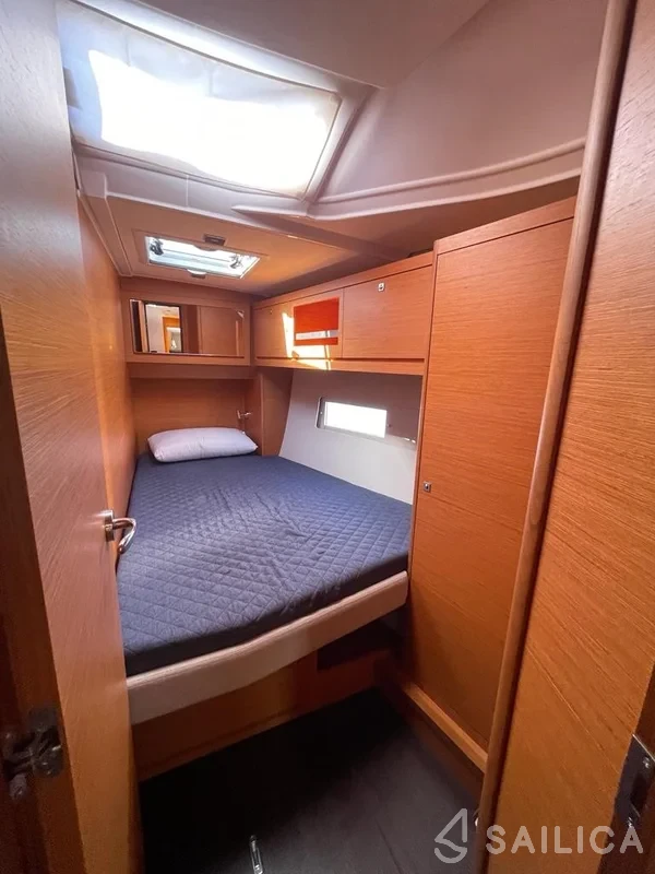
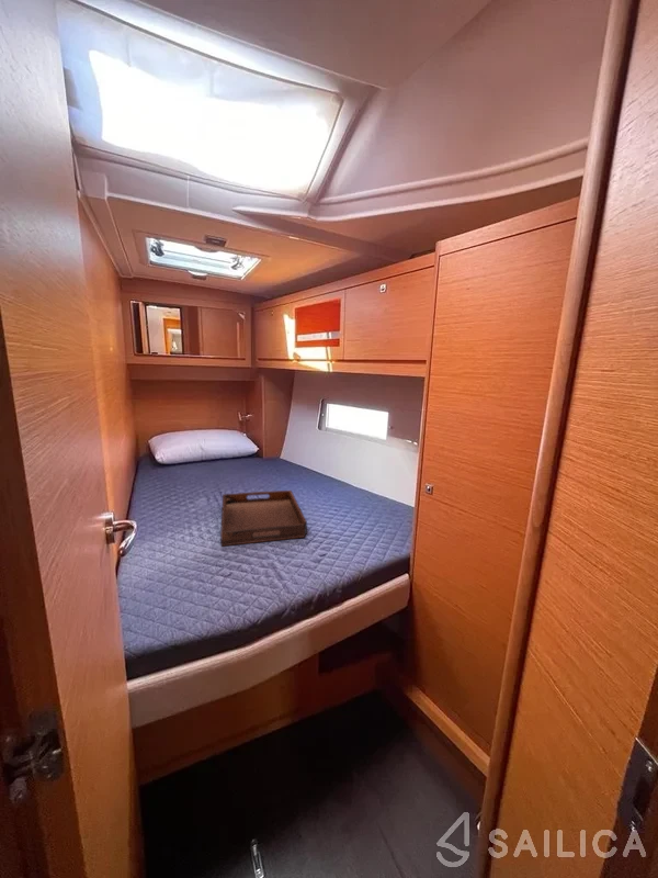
+ serving tray (261, 514)
